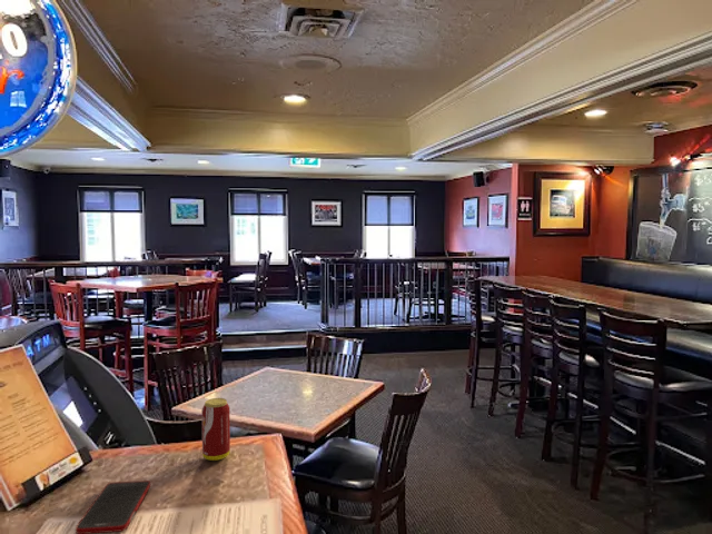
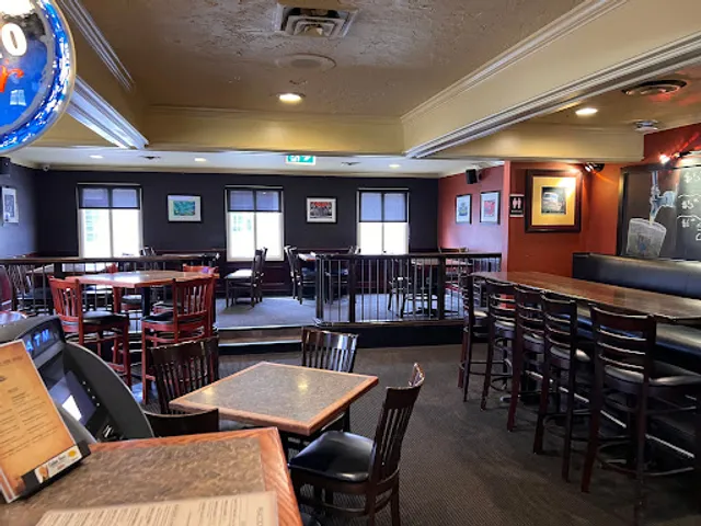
- cell phone (116, 505)
- beverage can (216, 428)
